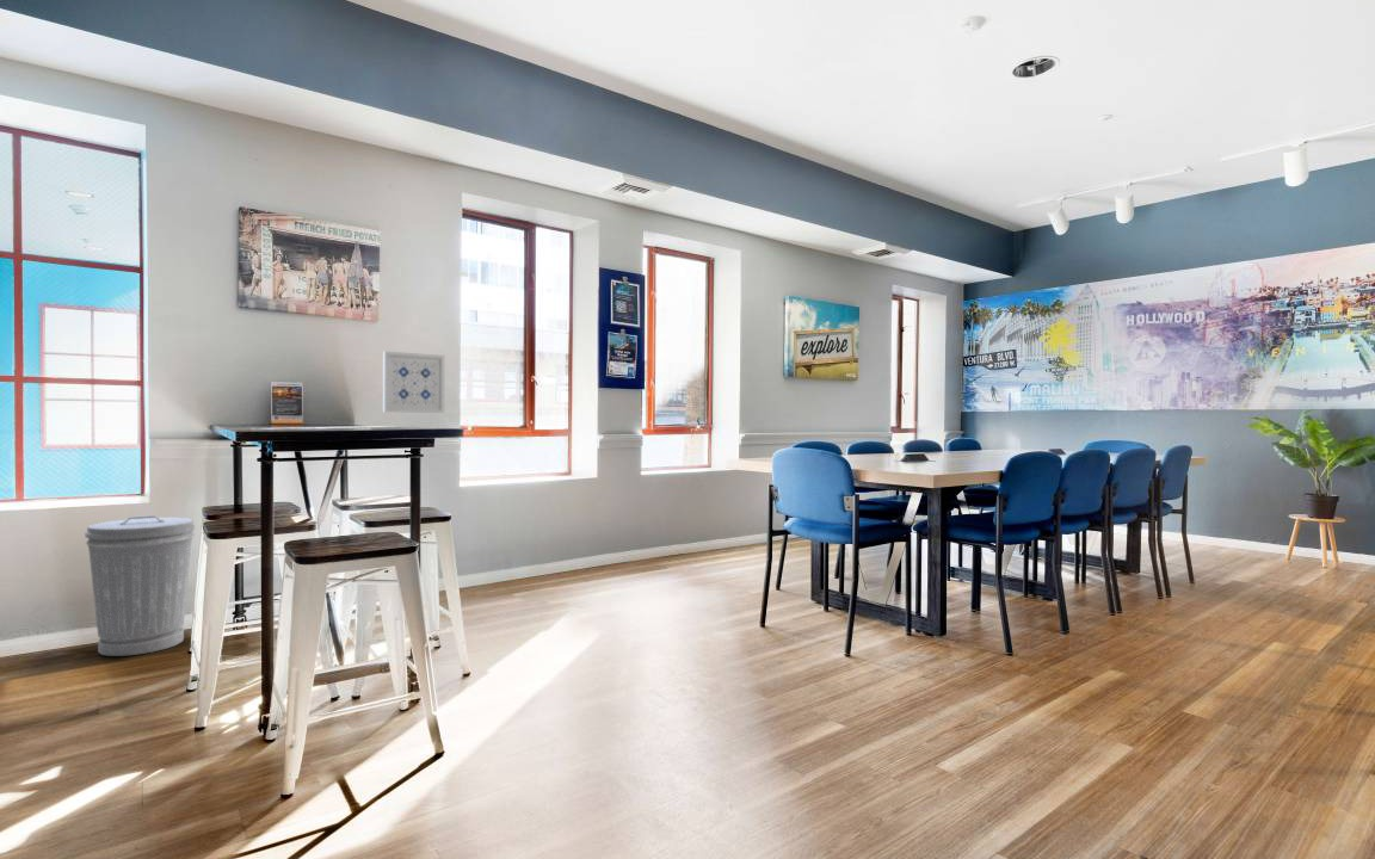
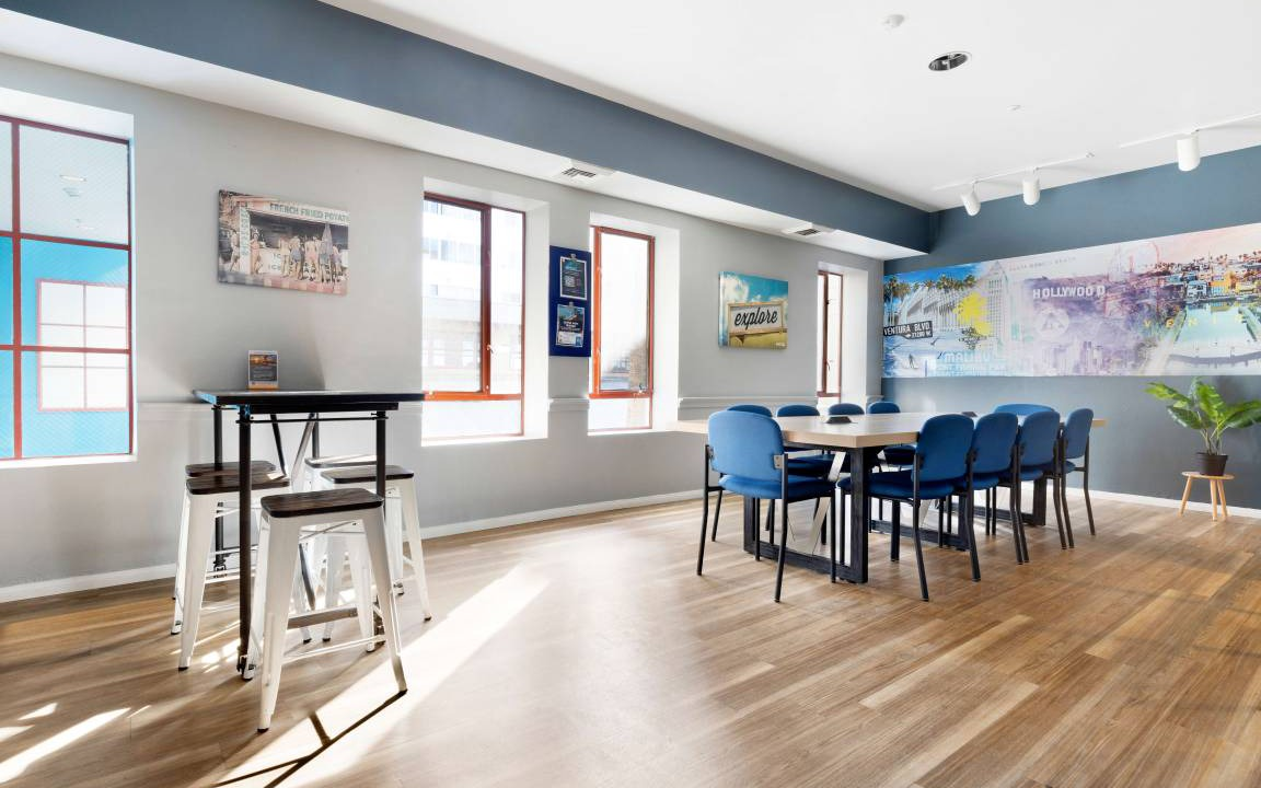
- wall art (414, 383)
- trash can (142, 580)
